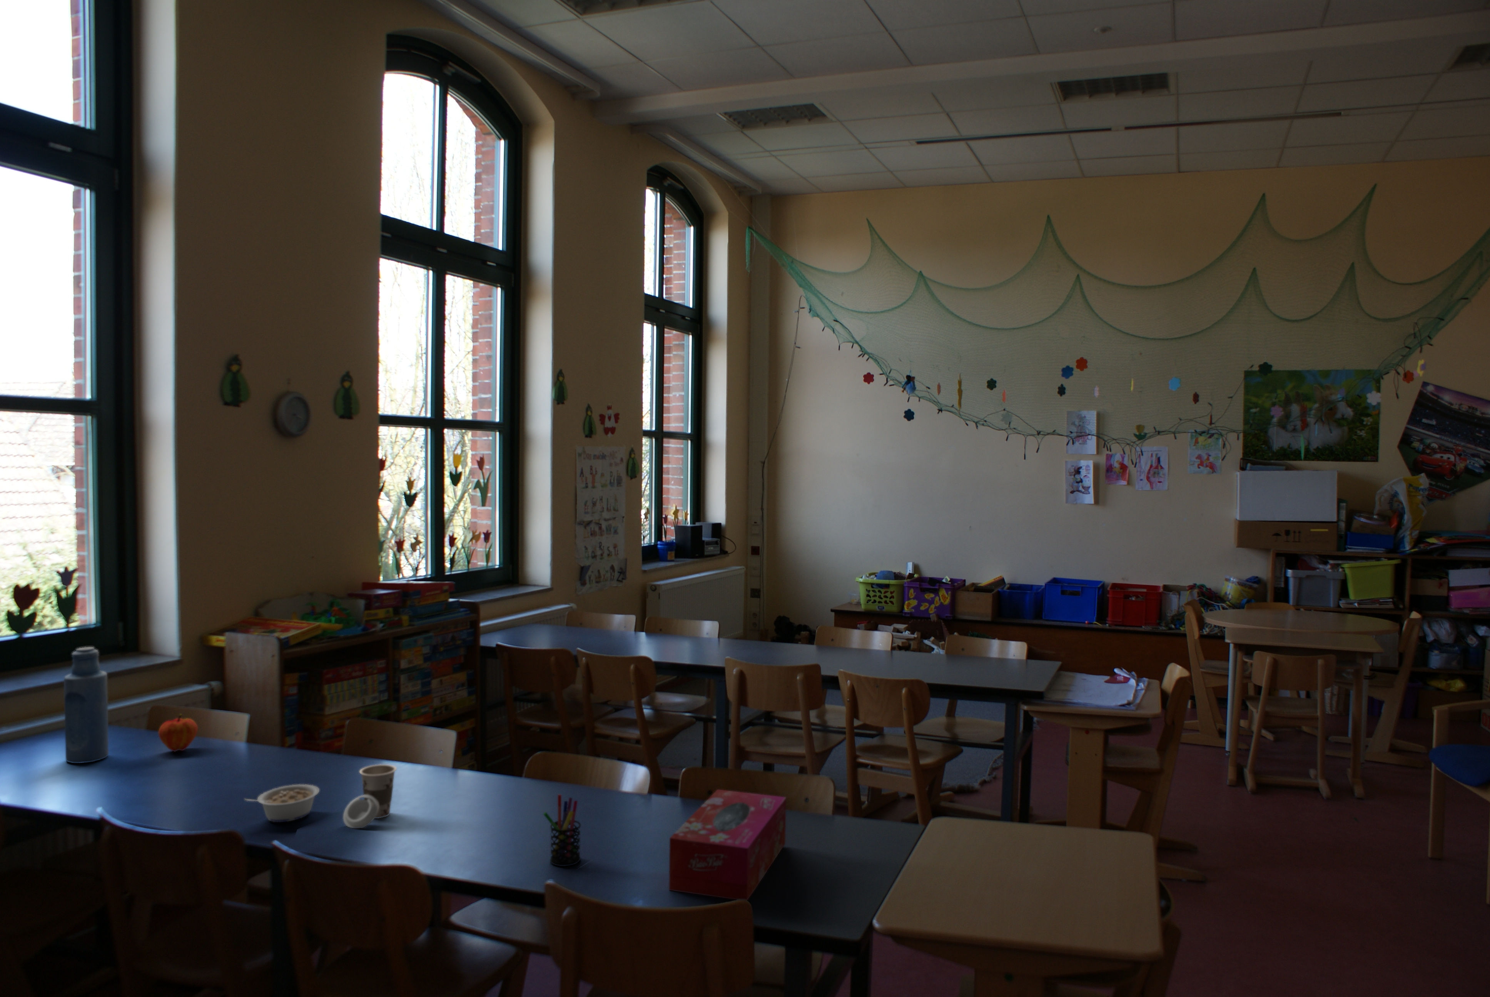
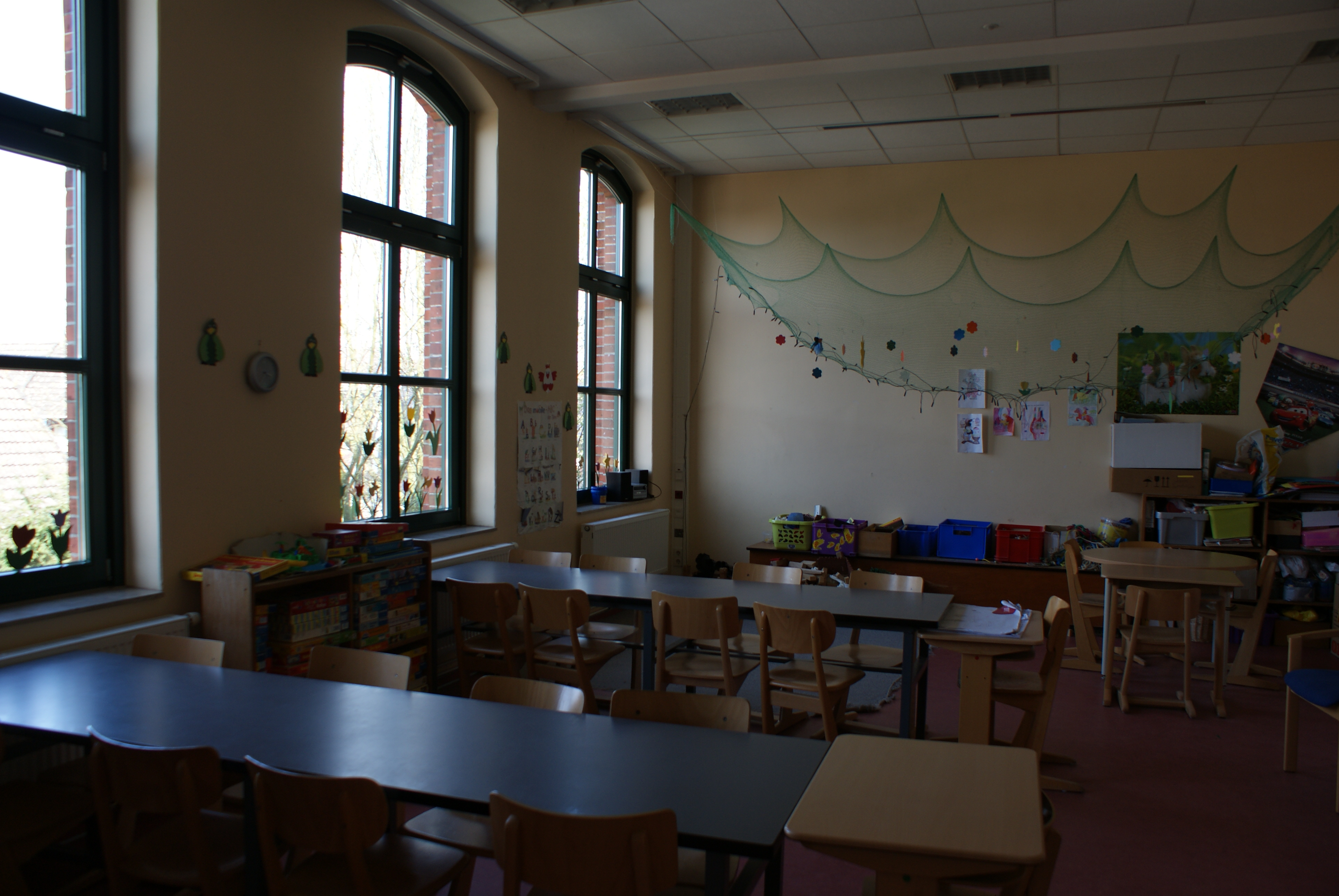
- cup (371, 797)
- pen holder (562, 830)
- fruit (178, 732)
- legume (287, 803)
- bottle (87, 703)
- tissue box (731, 841)
